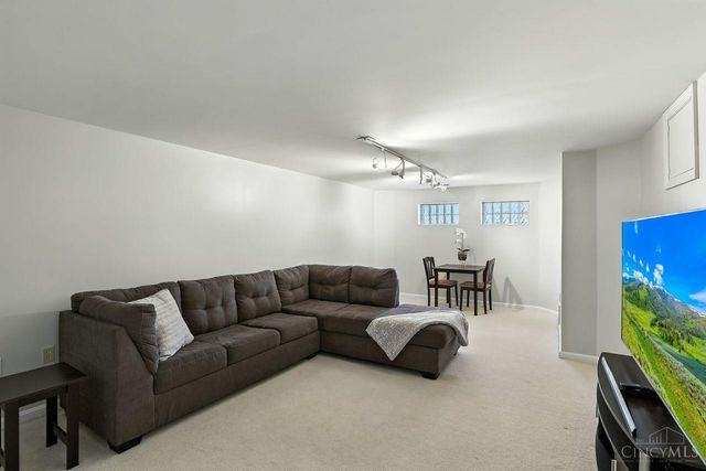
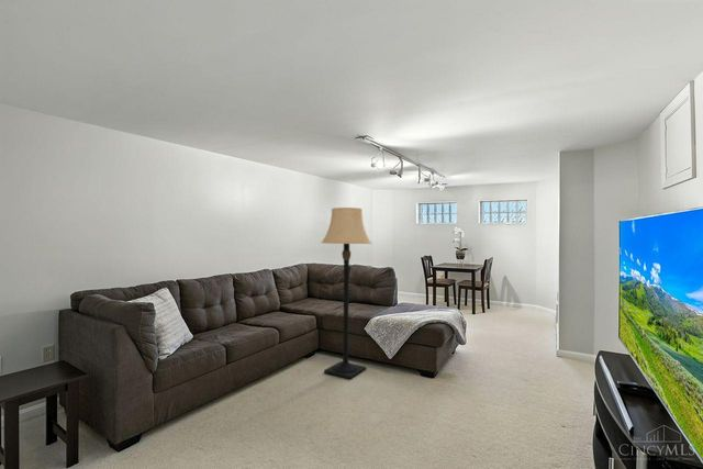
+ lamp (346, 289)
